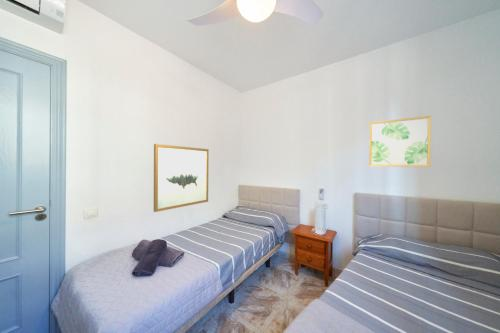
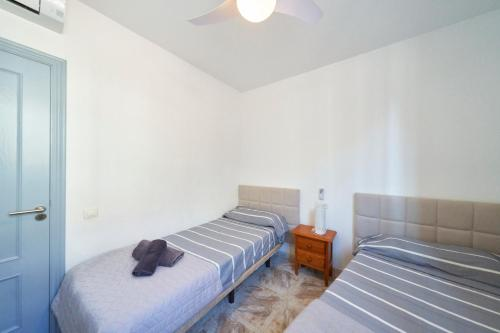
- wall art (184, 176)
- wall art (397, 143)
